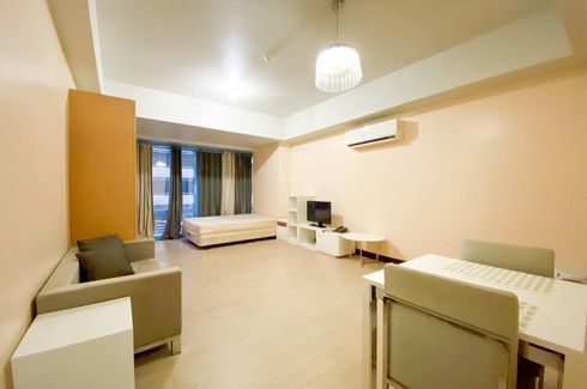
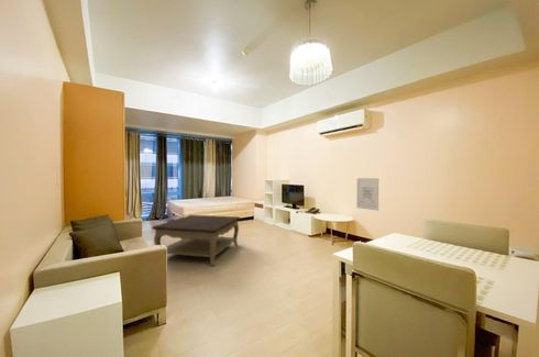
+ coffee table (200, 236)
+ wall art (366, 193)
